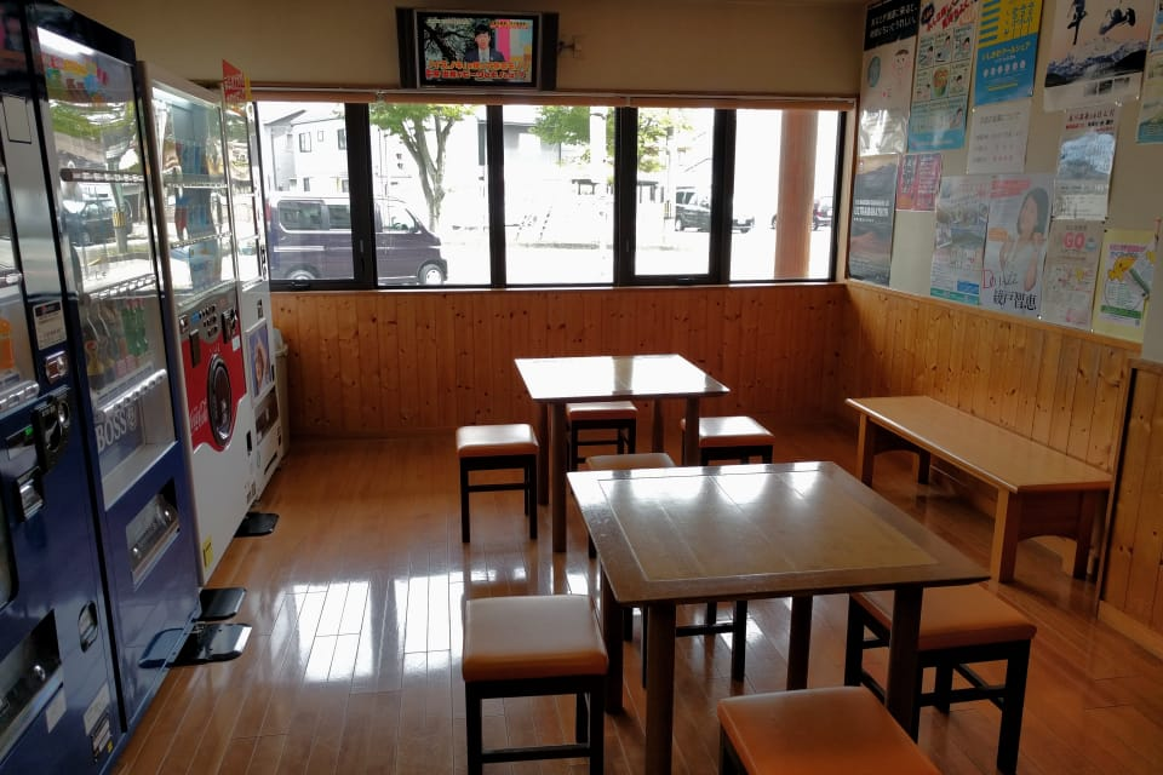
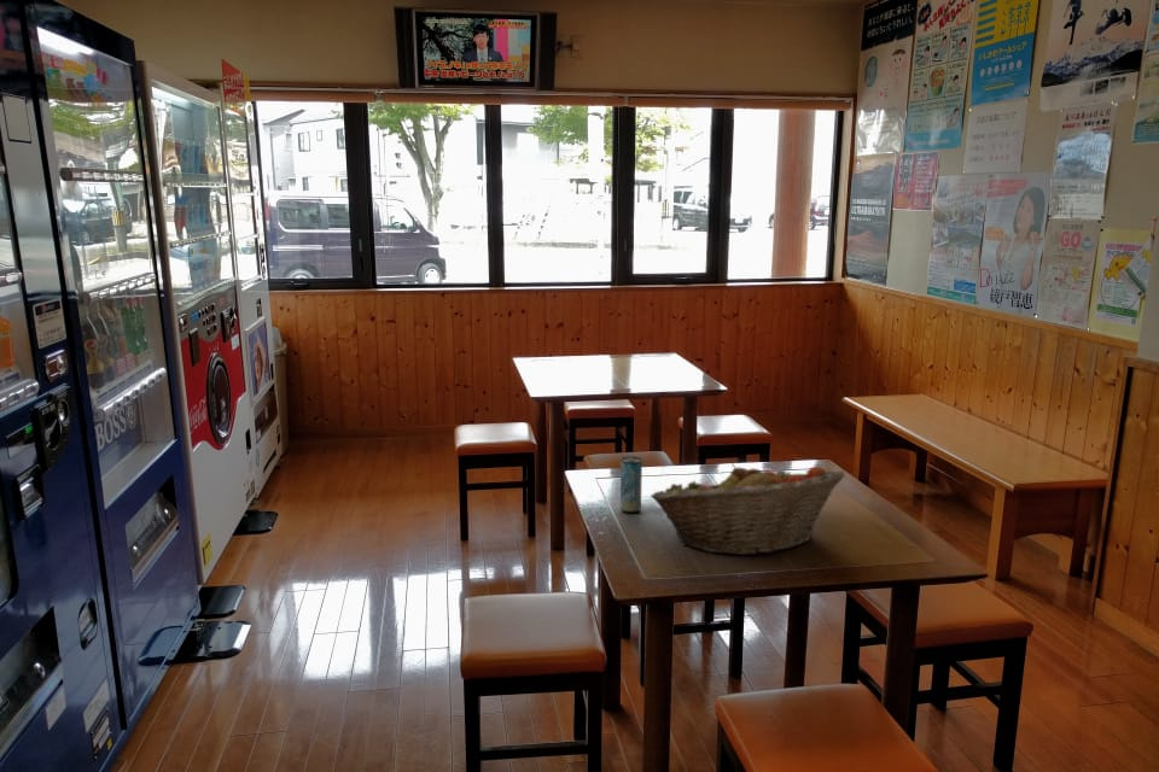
+ fruit basket (746, 499)
+ beverage can (630, 485)
